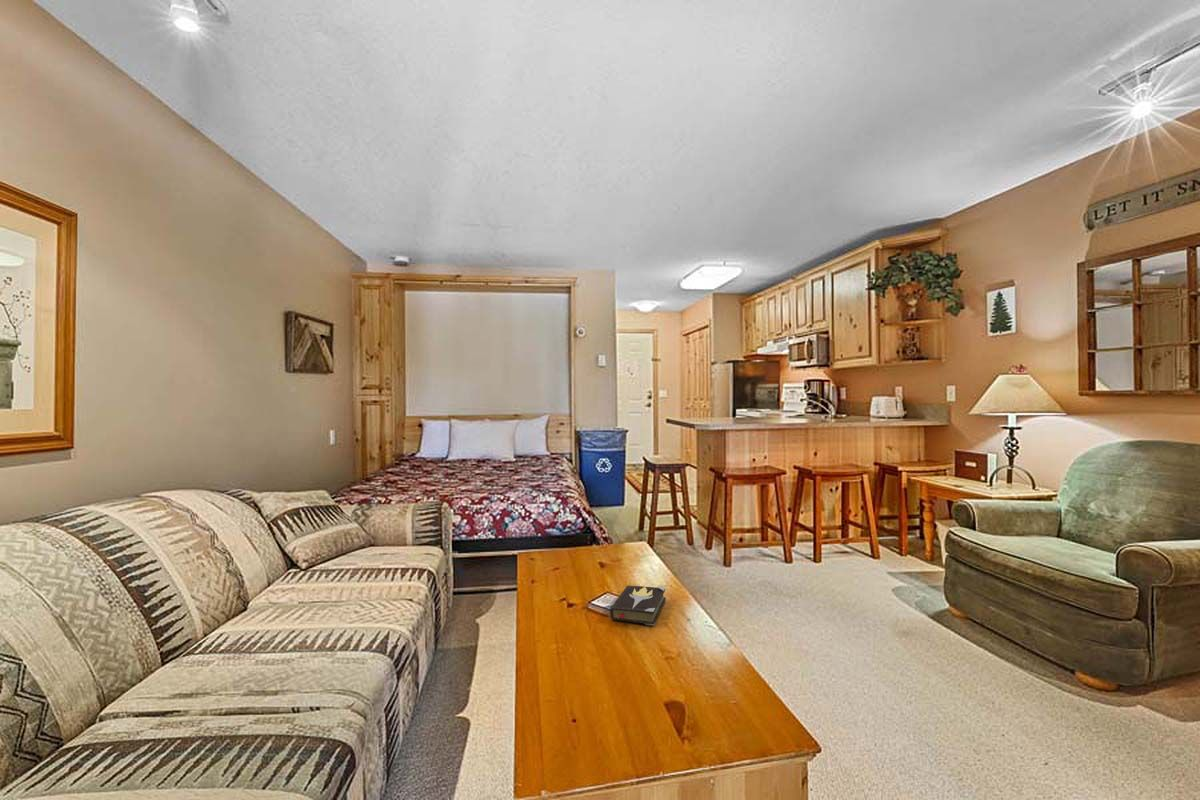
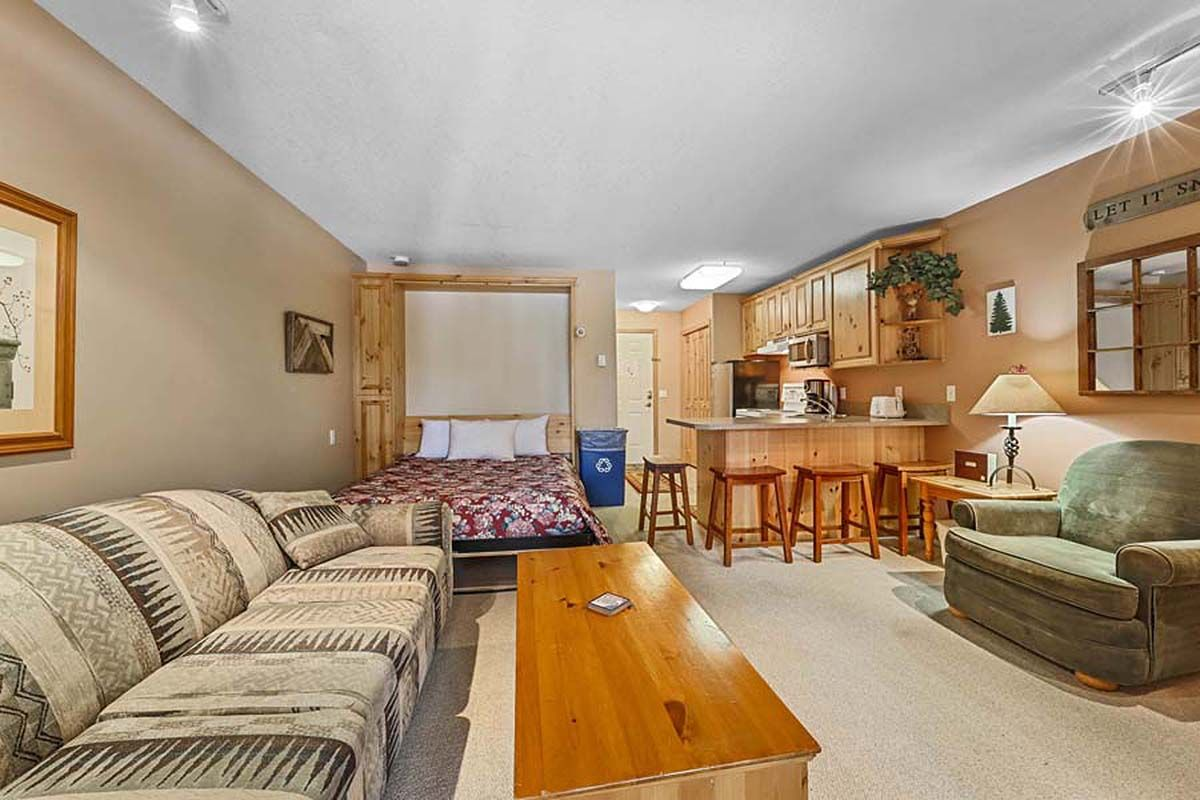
- hardback book (639, 602)
